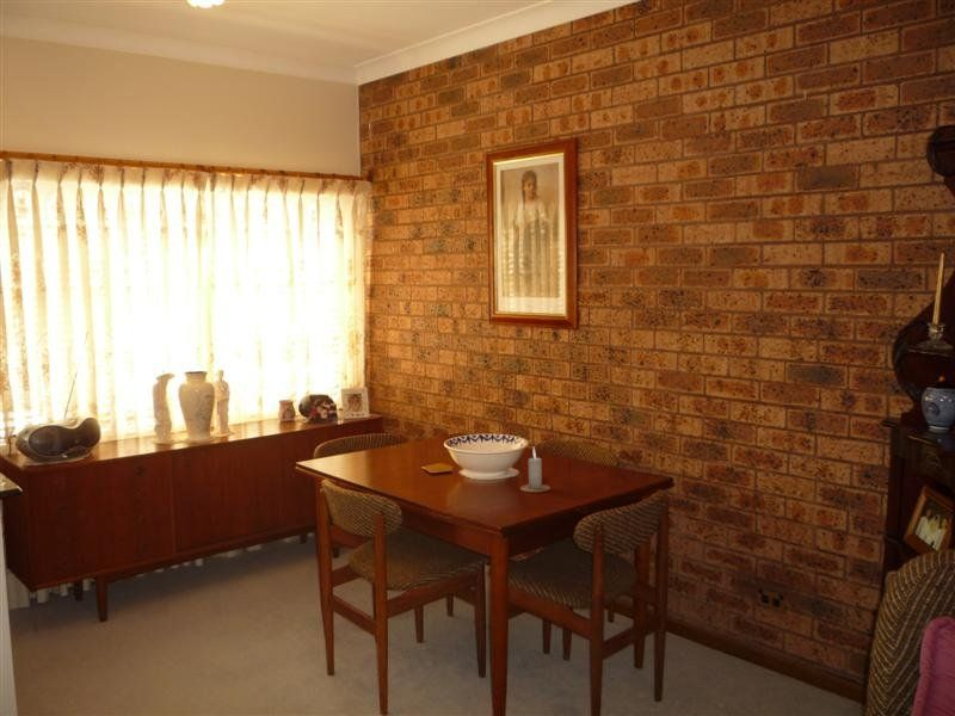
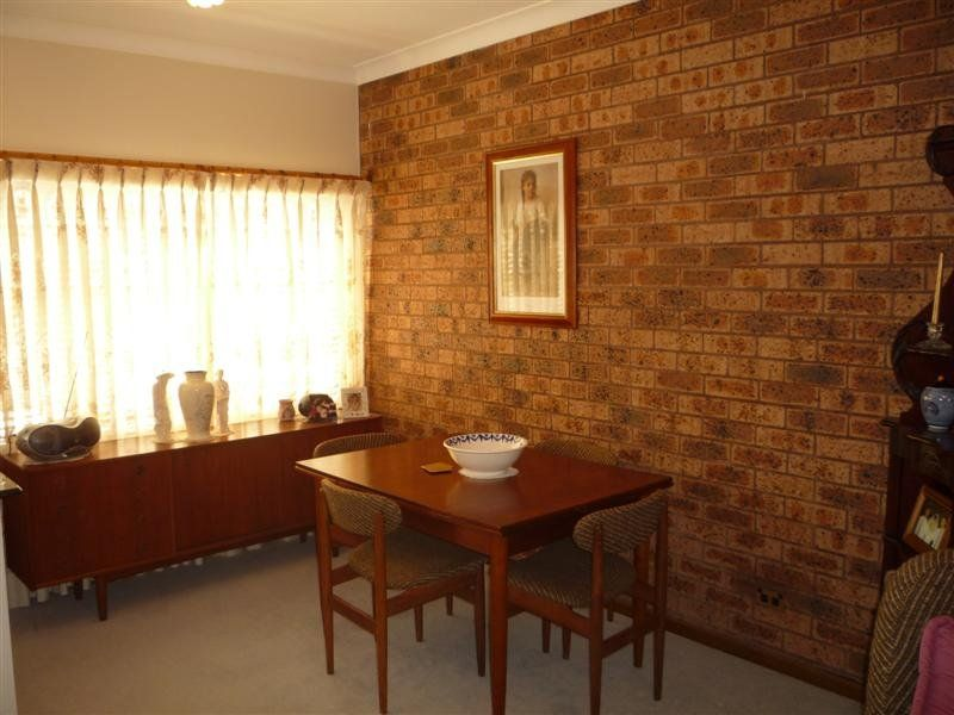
- candle (535, 467)
